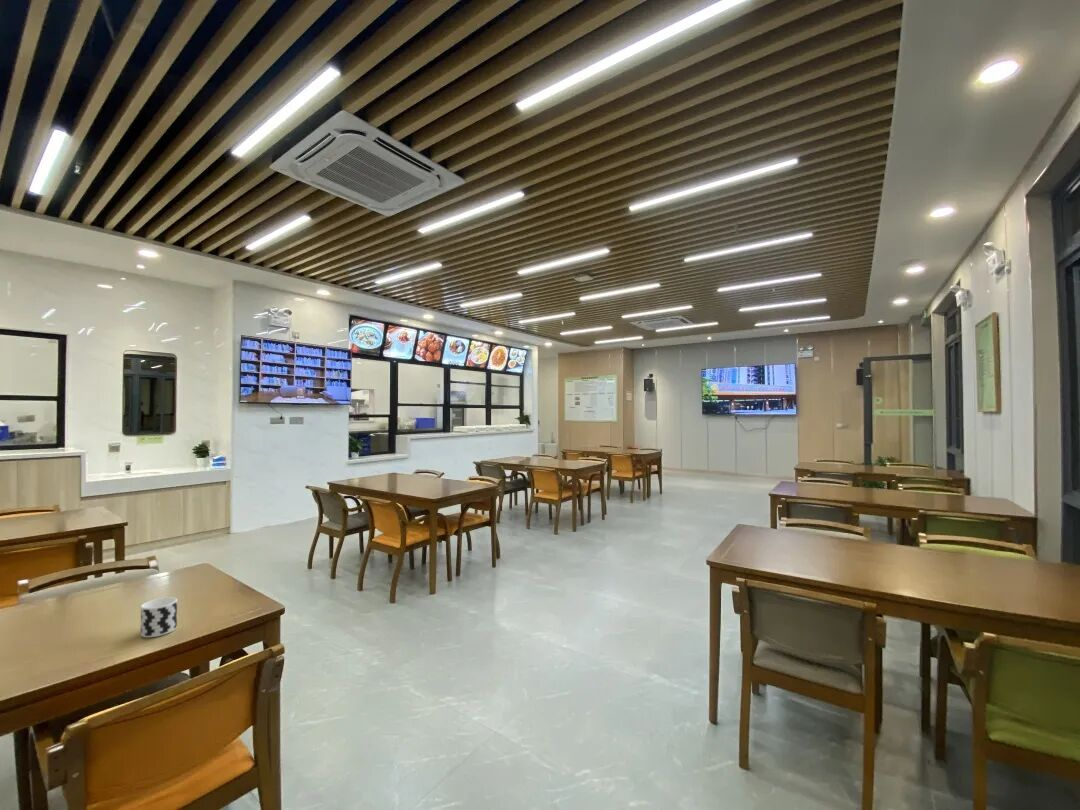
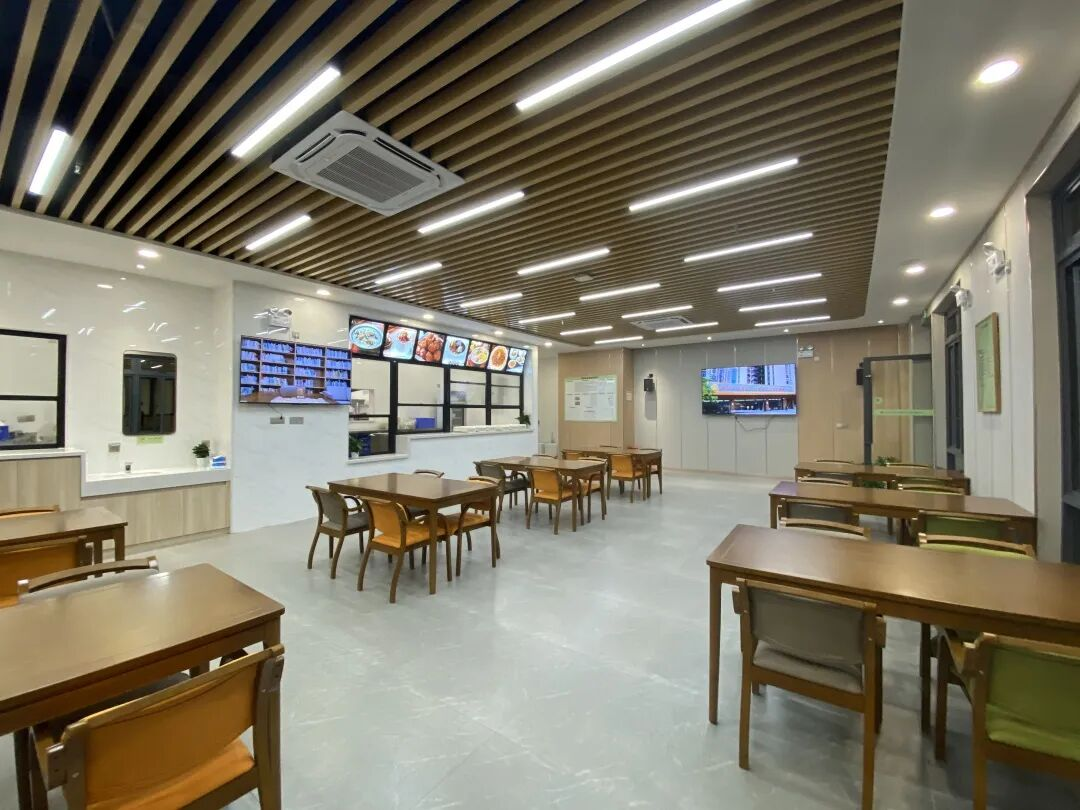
- cup (158, 615)
